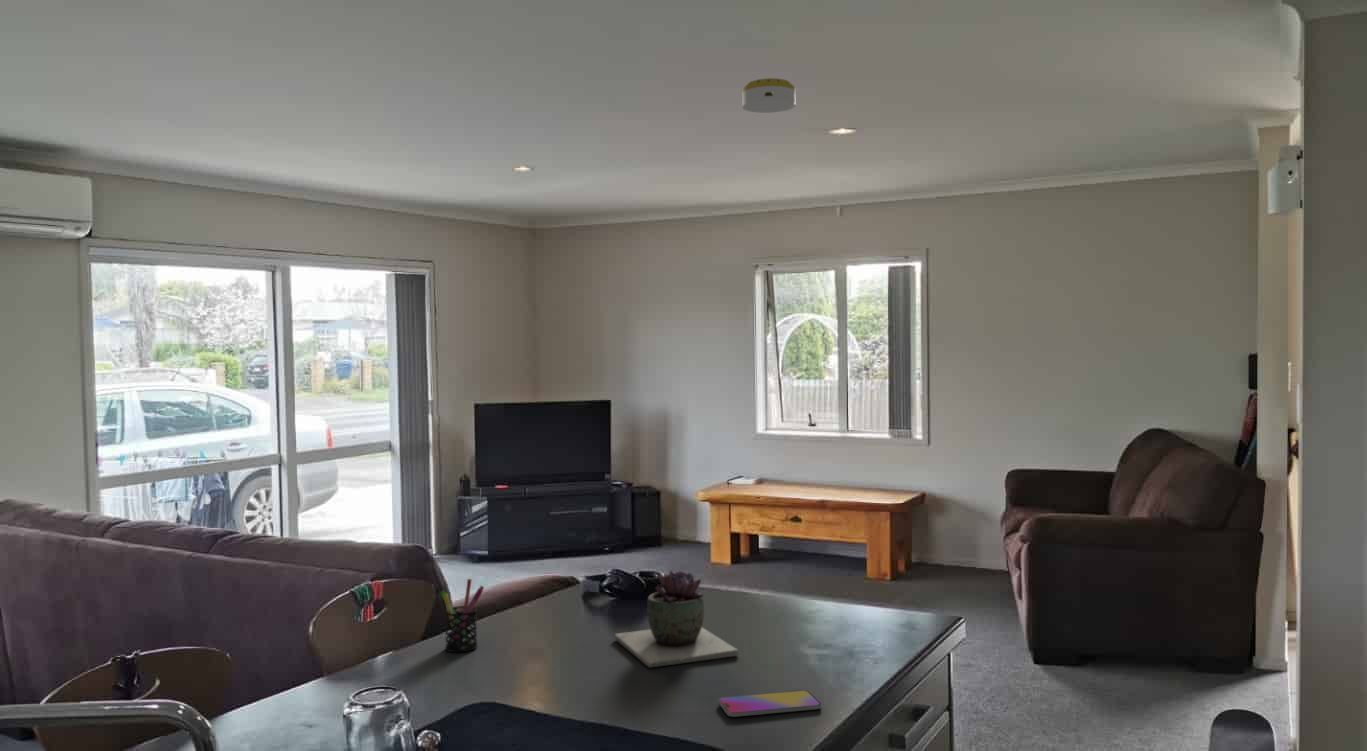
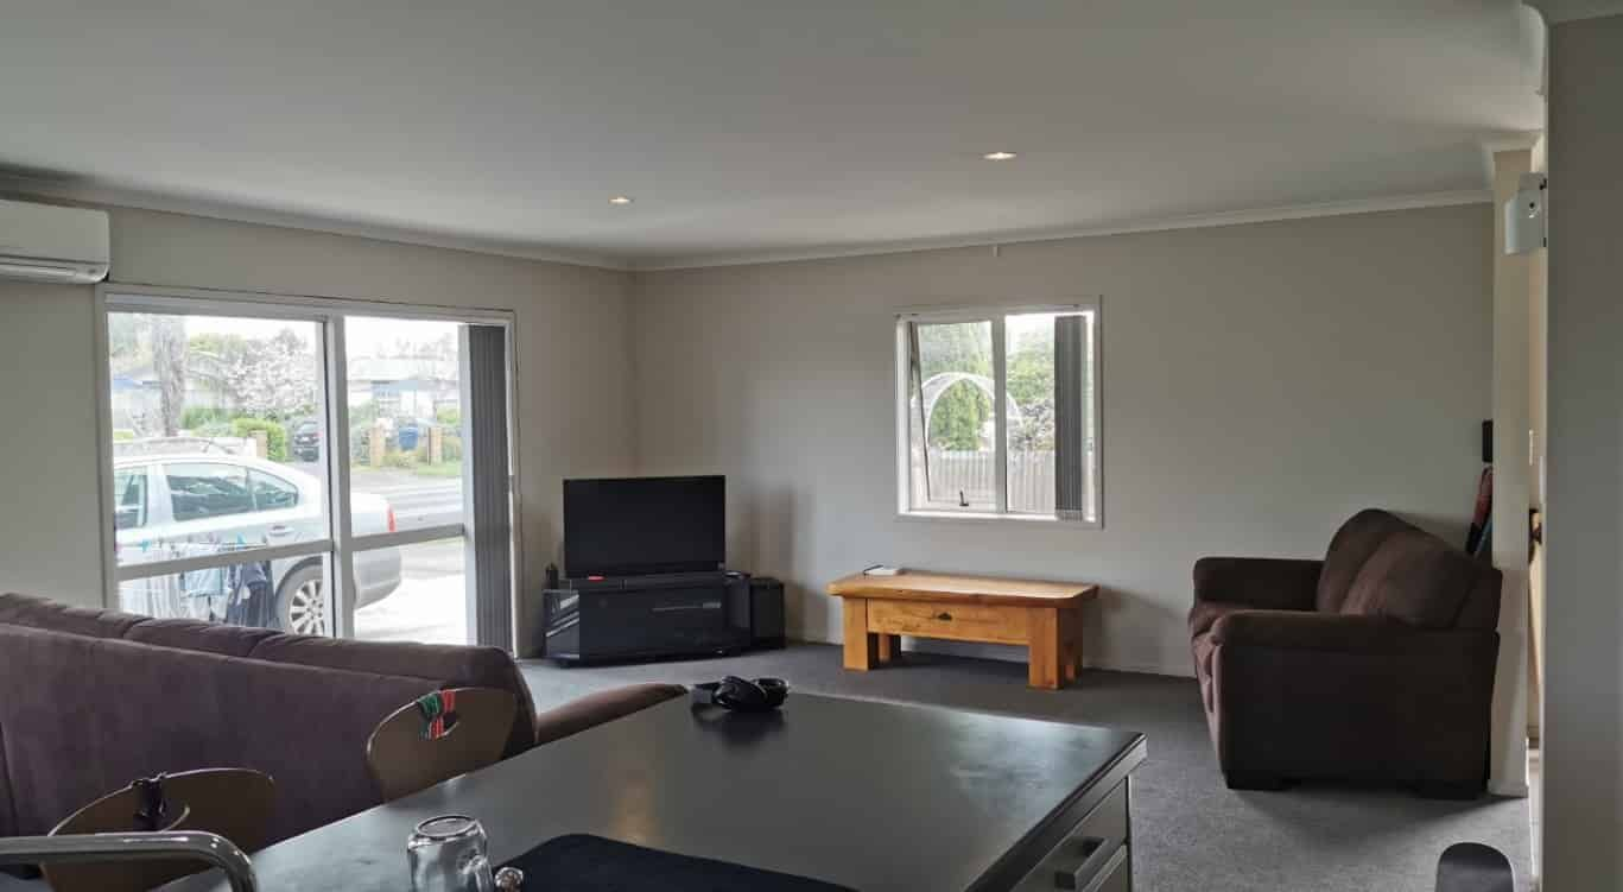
- smoke detector (768, 95)
- smartphone (769, 703)
- pen holder (458, 614)
- succulent plant (673, 609)
